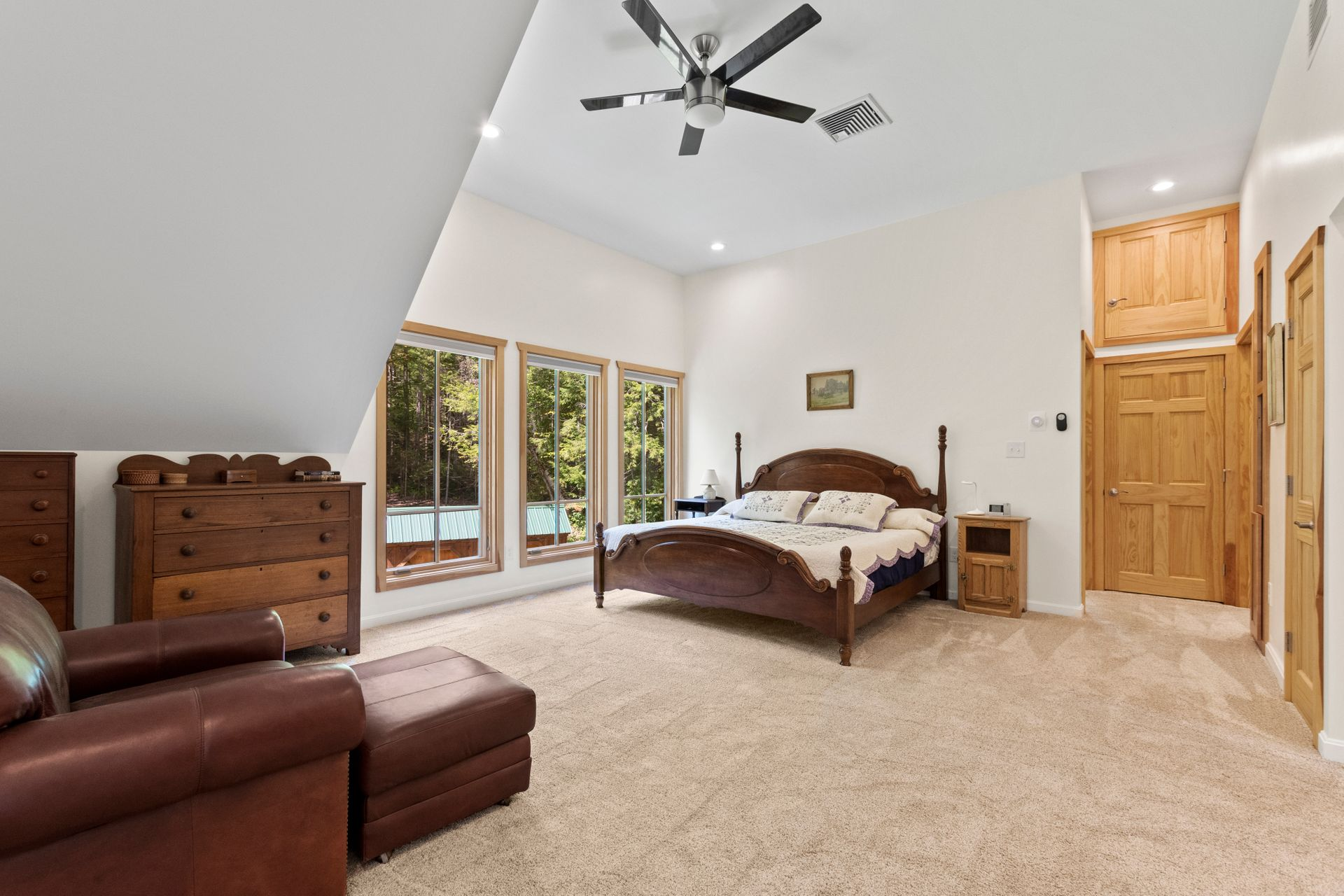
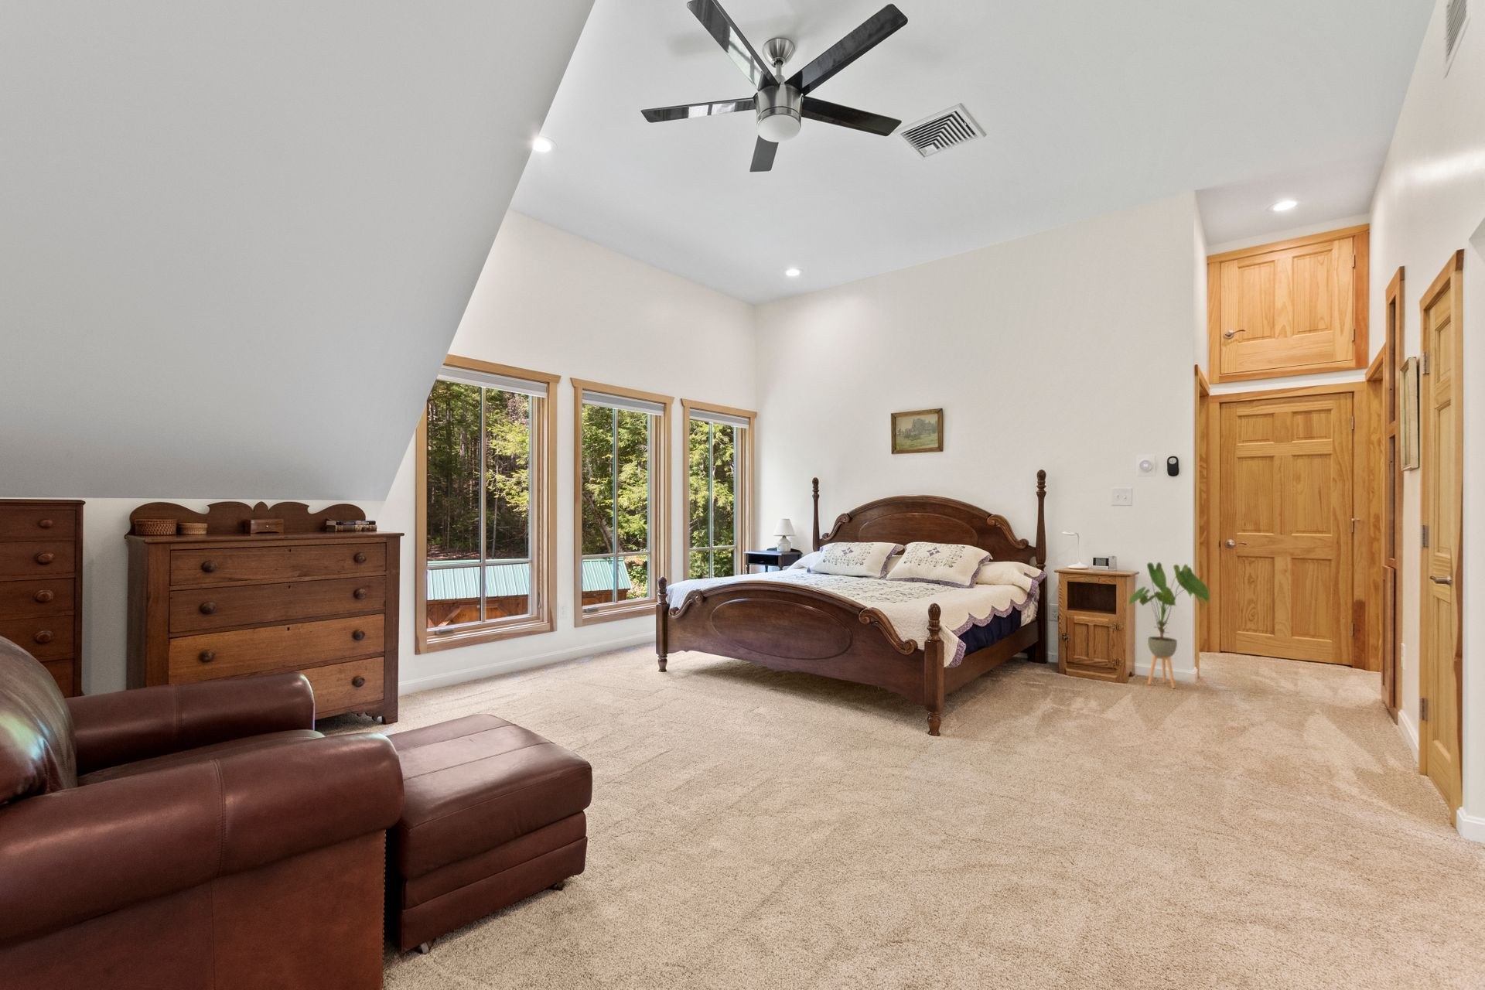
+ house plant (1168, 623)
